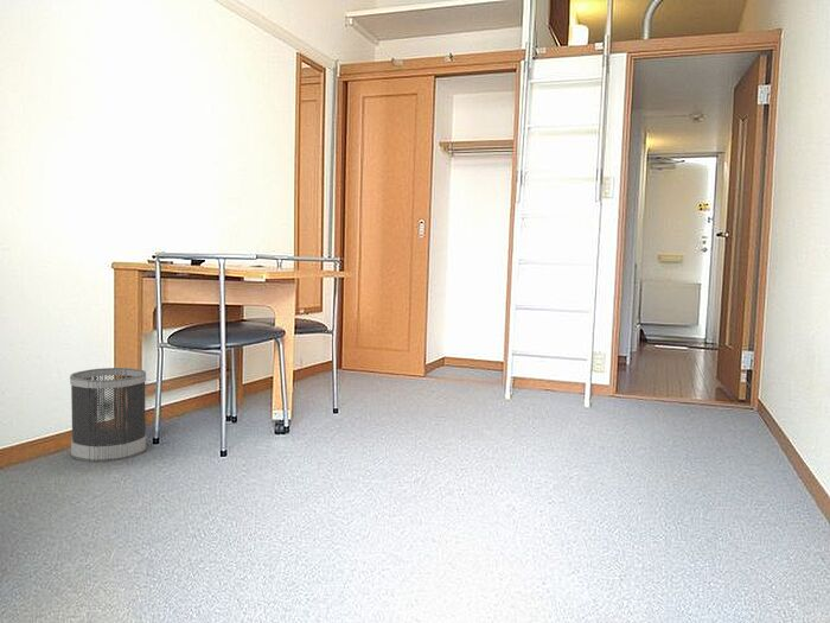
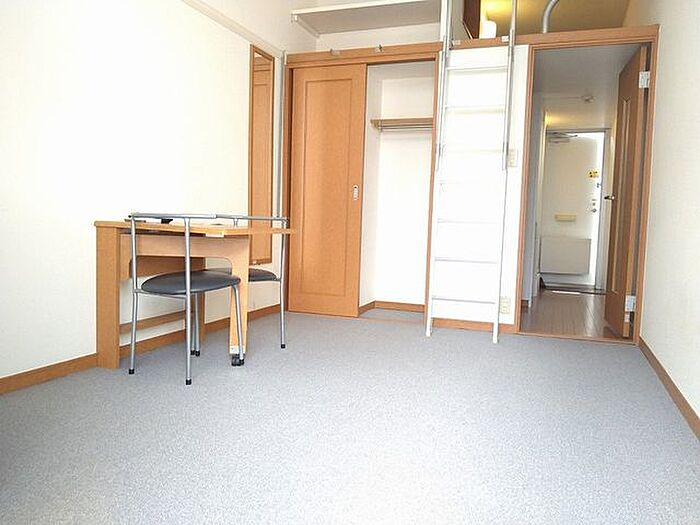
- wastebasket (109, 412)
